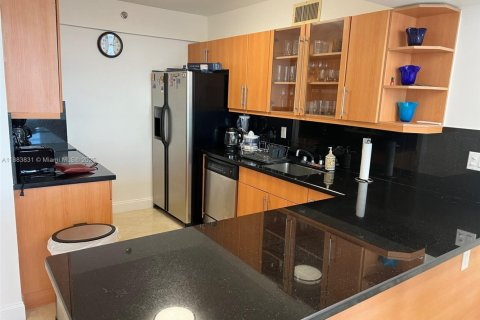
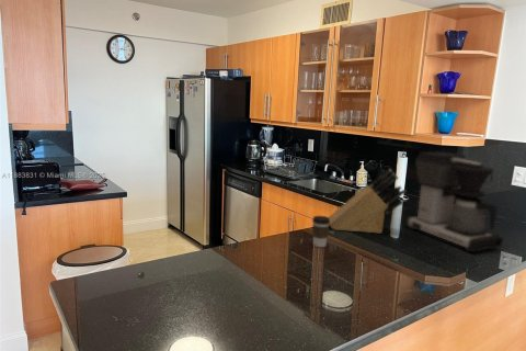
+ coffee maker (455, 197)
+ coffee cup (320, 231)
+ knife block (366, 199)
